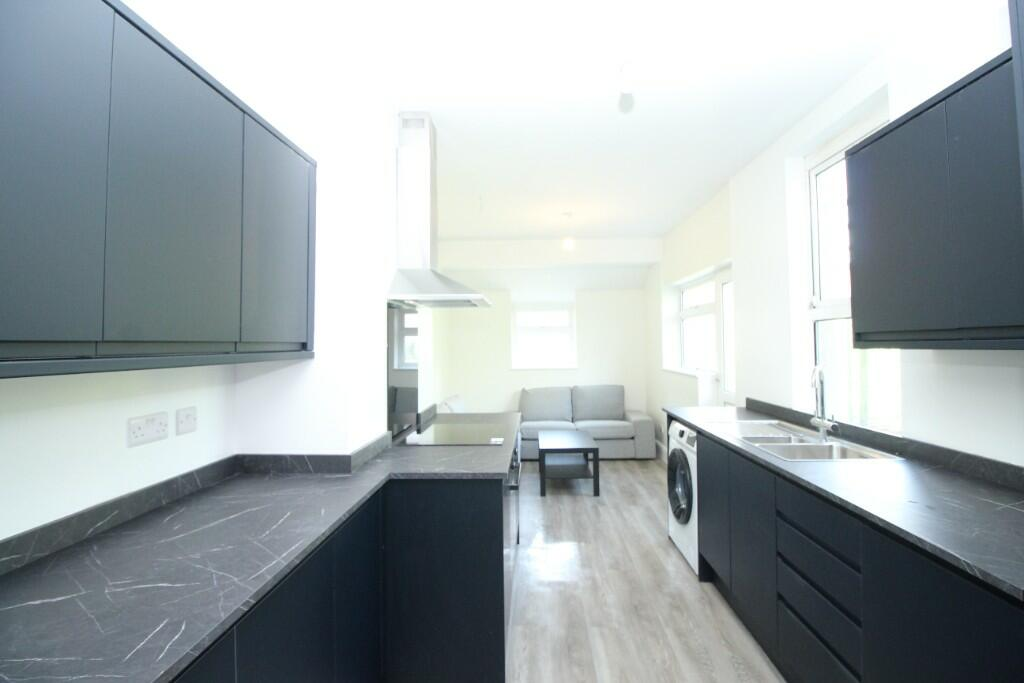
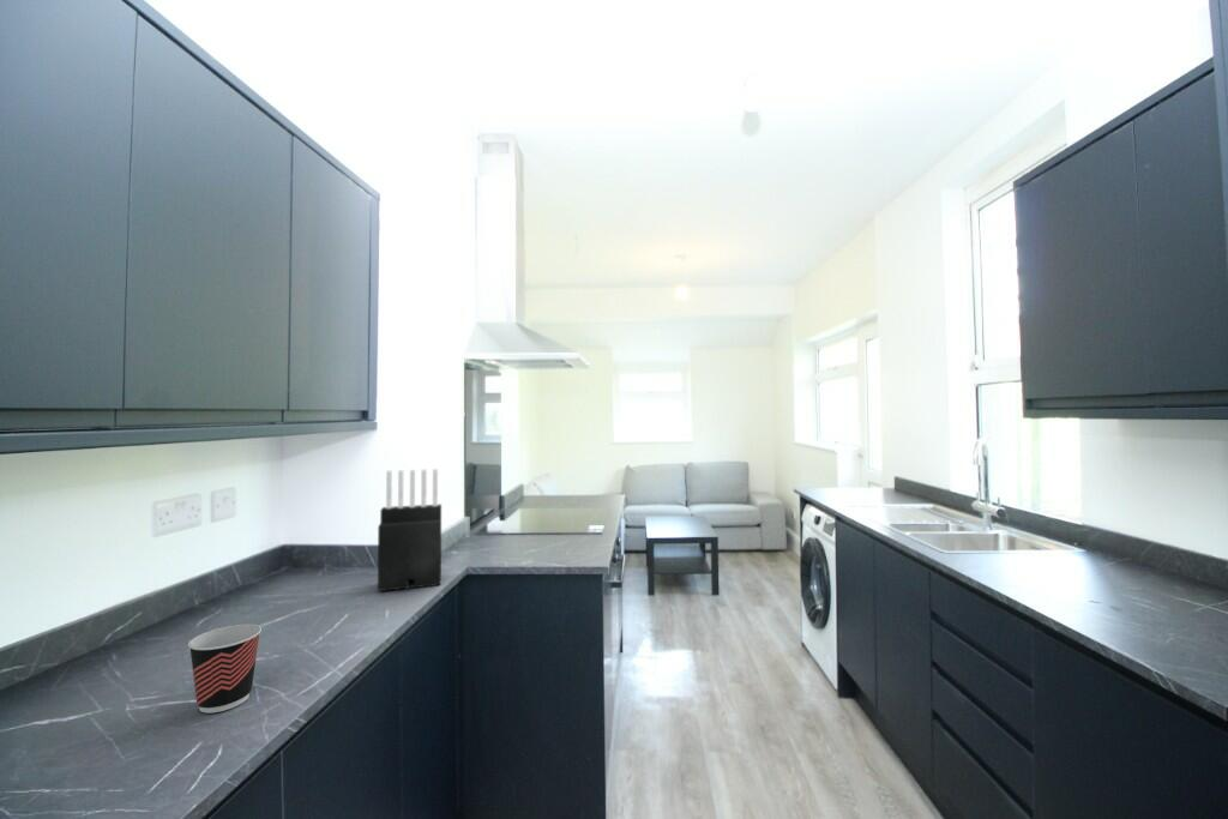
+ knife block (410, 526)
+ cup (225, 668)
